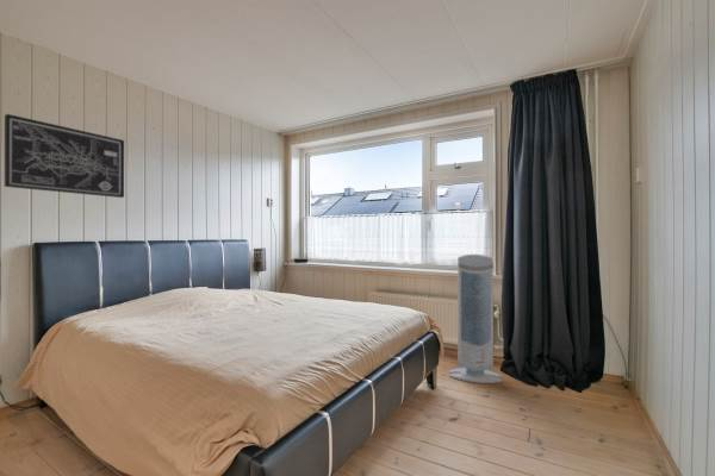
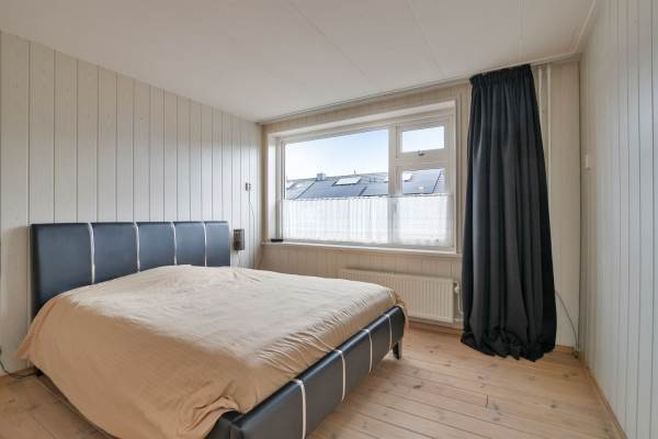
- air purifier (474, 315)
- wall art (70, 161)
